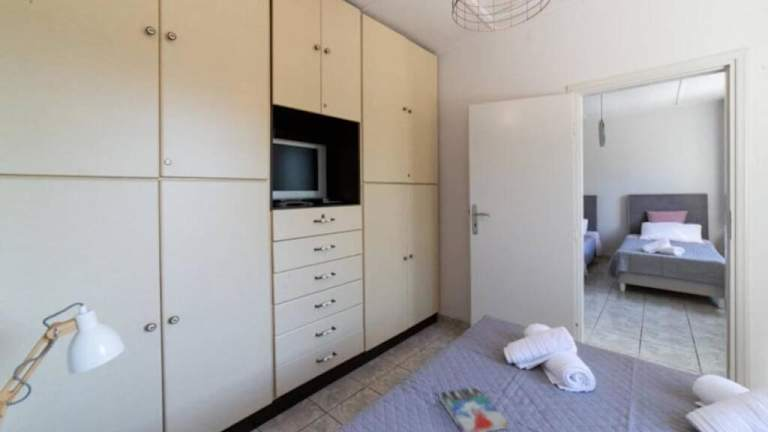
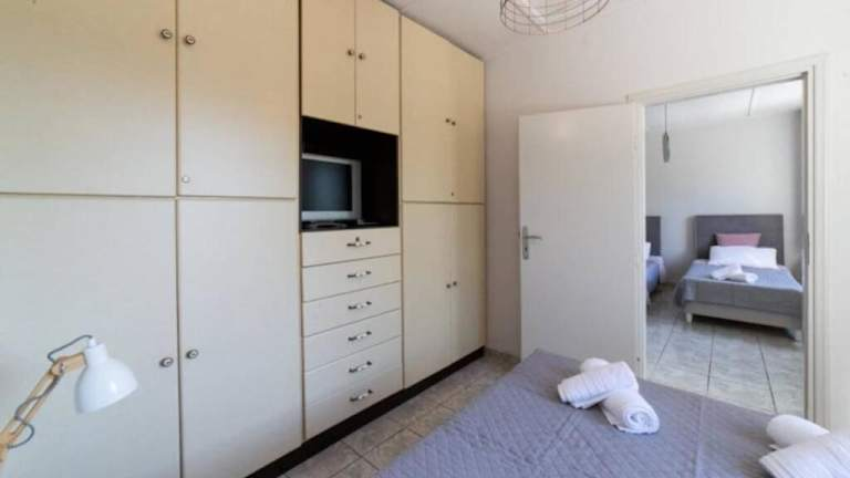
- book (470, 408)
